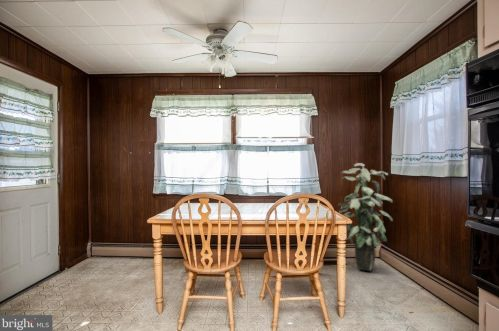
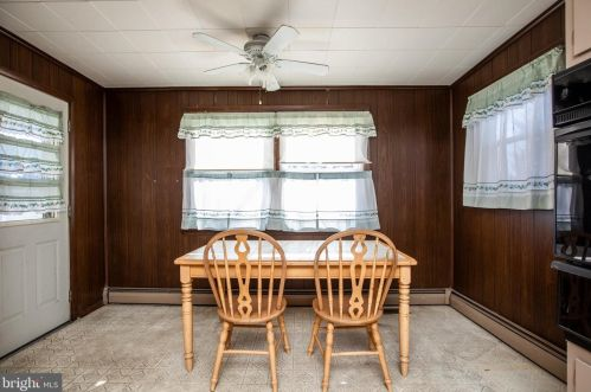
- indoor plant (361, 215)
